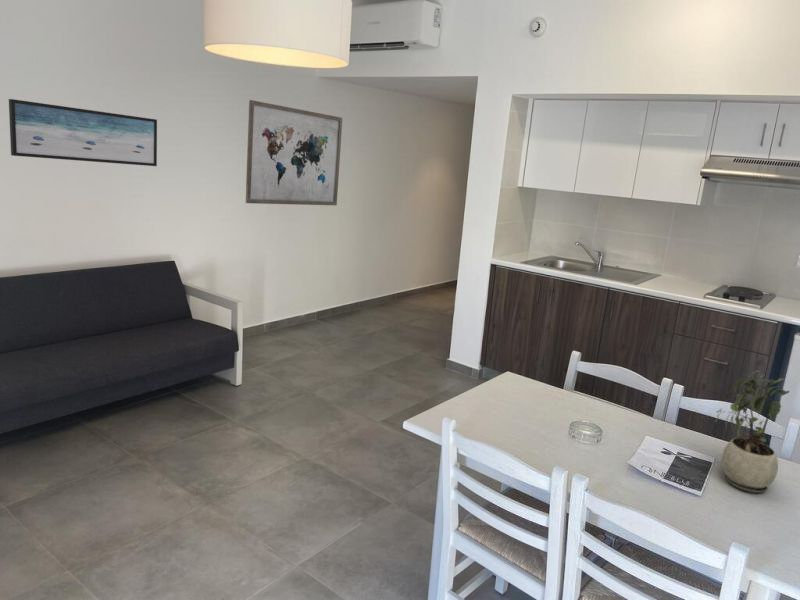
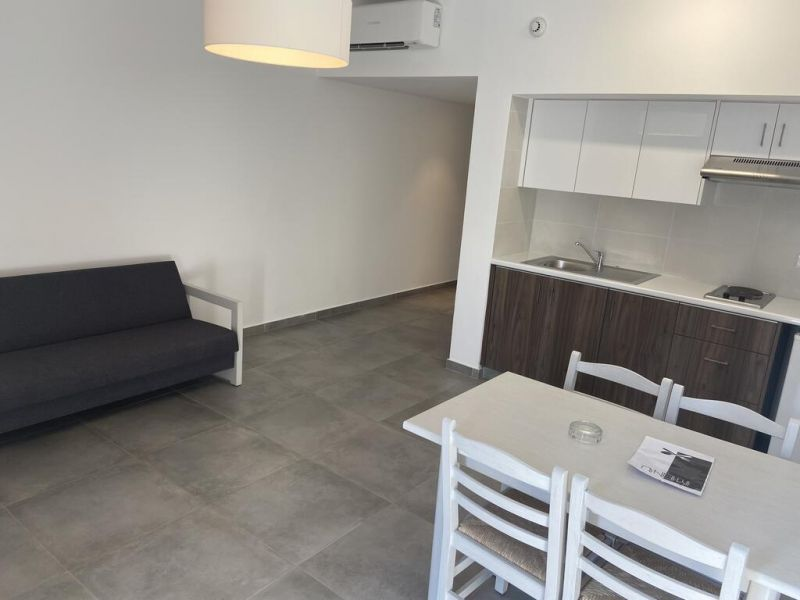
- wall art (89, 135)
- wall art (297, 157)
- potted plant (748, 431)
